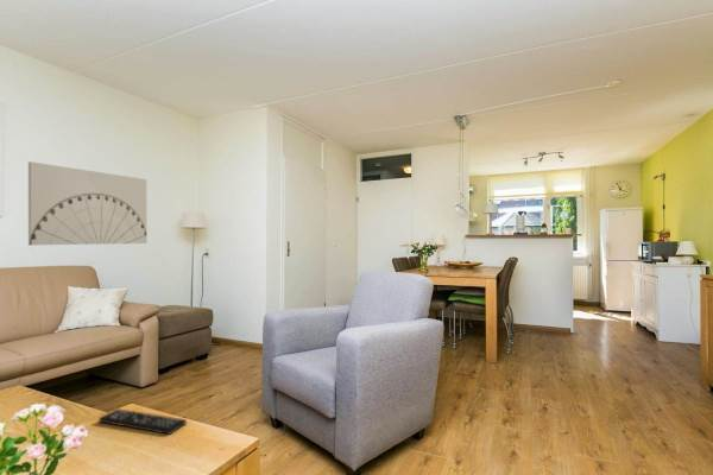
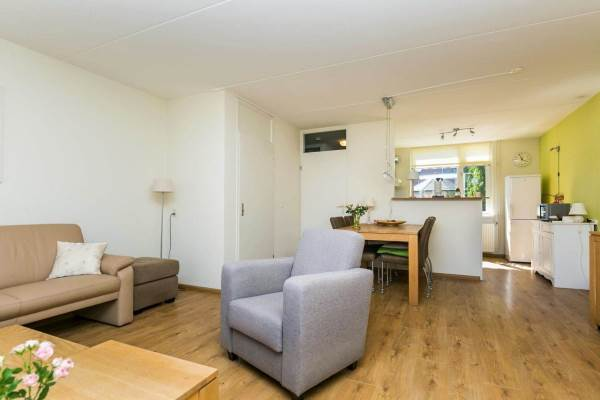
- remote control (141, 419)
- wall art (95, 208)
